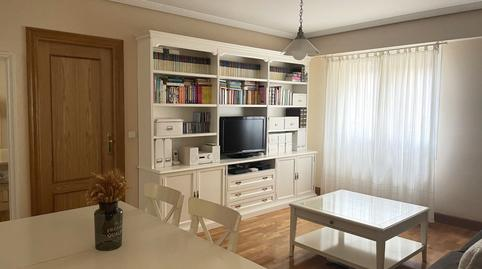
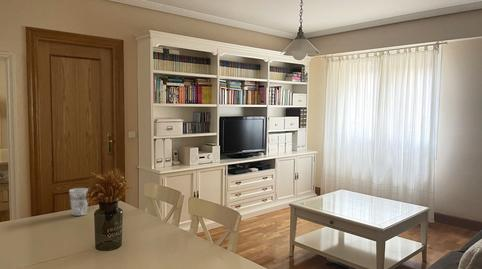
+ cup (79, 201)
